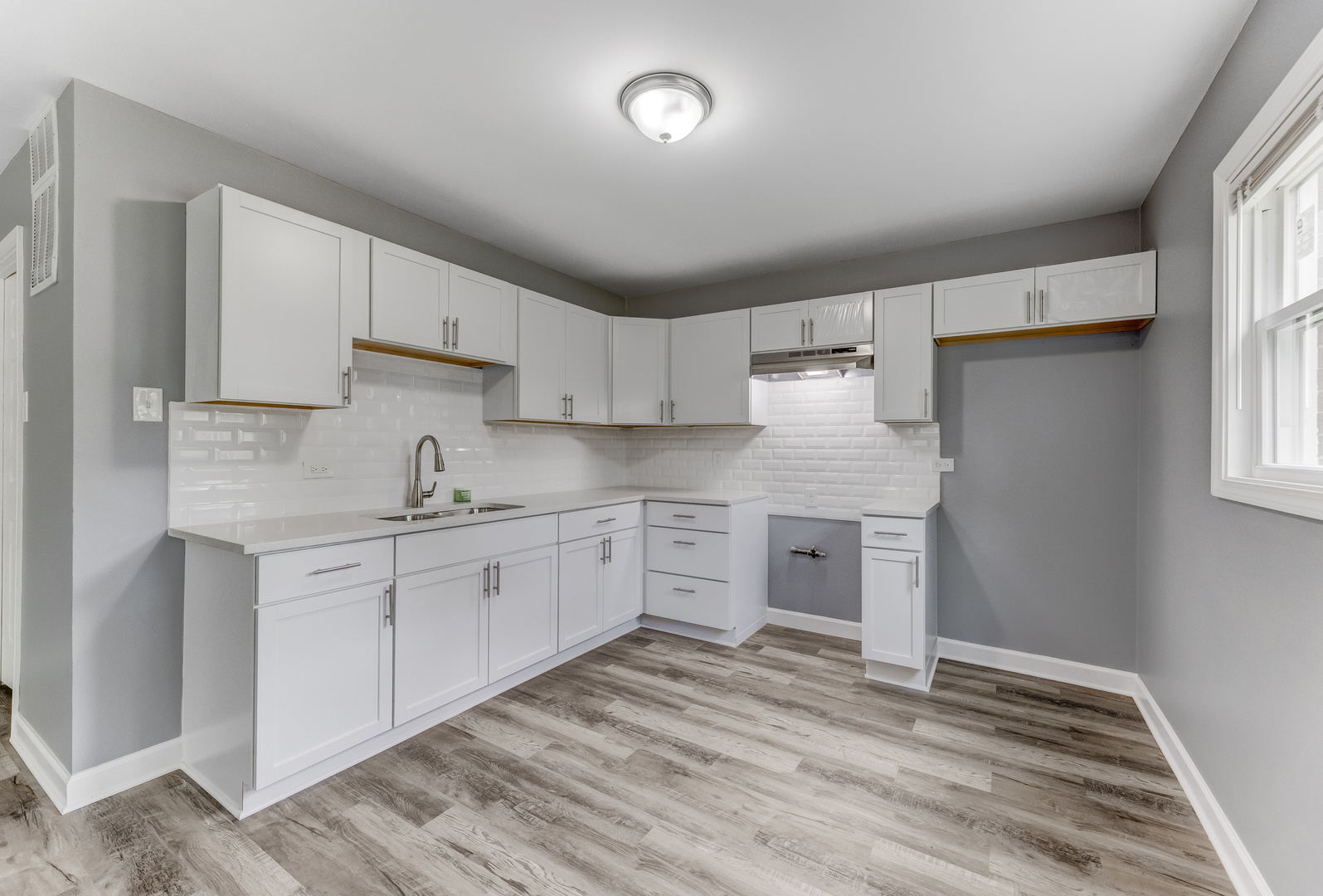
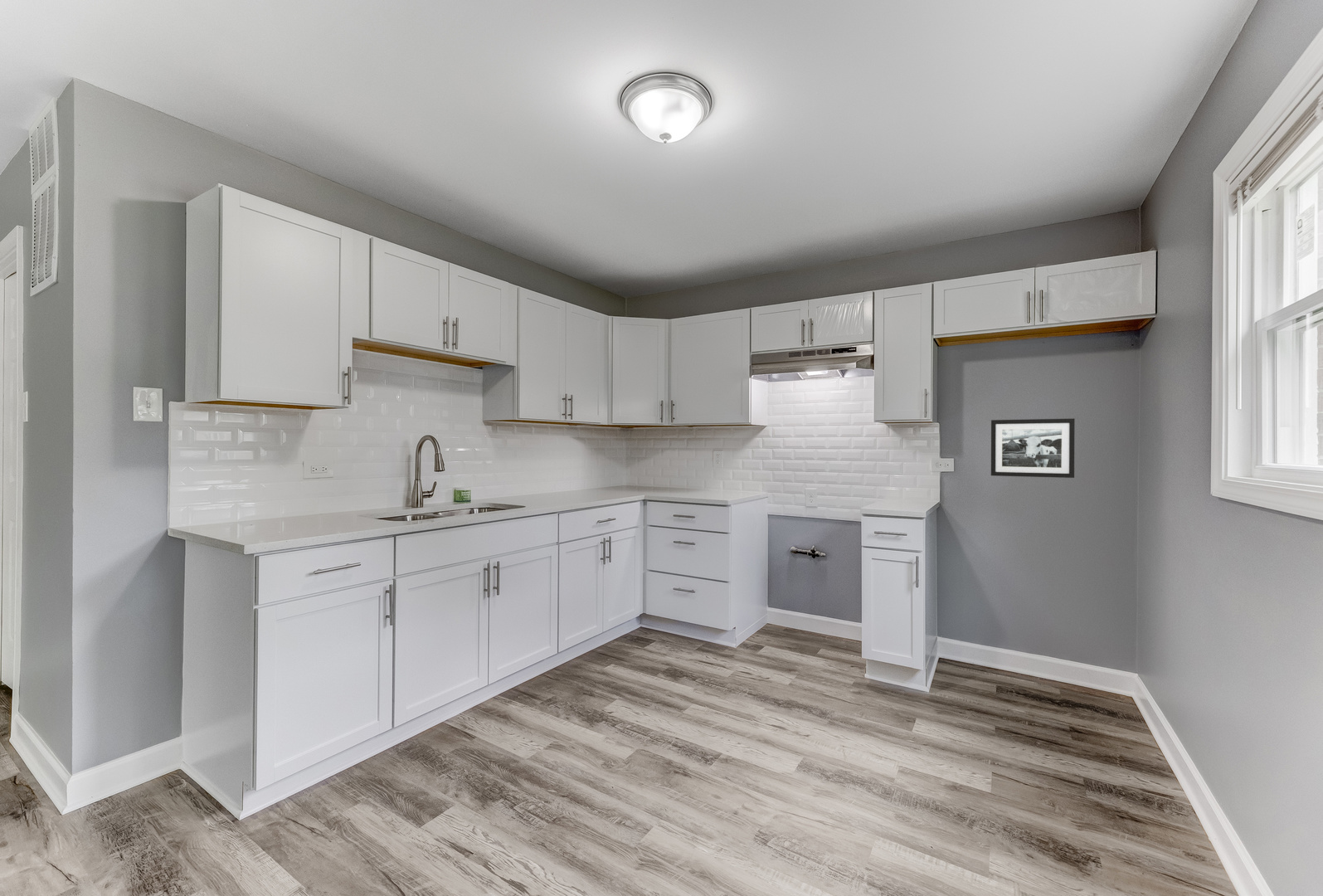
+ picture frame (1031, 448)
